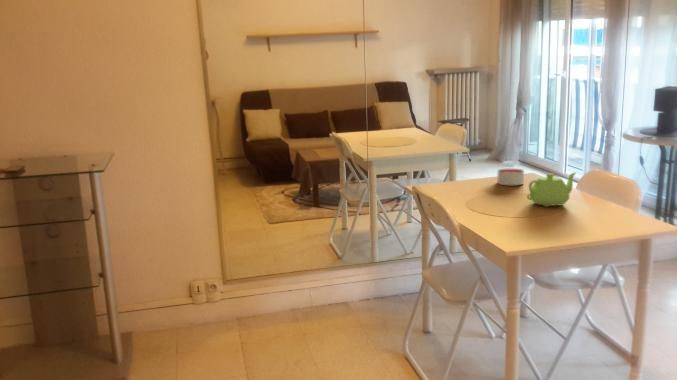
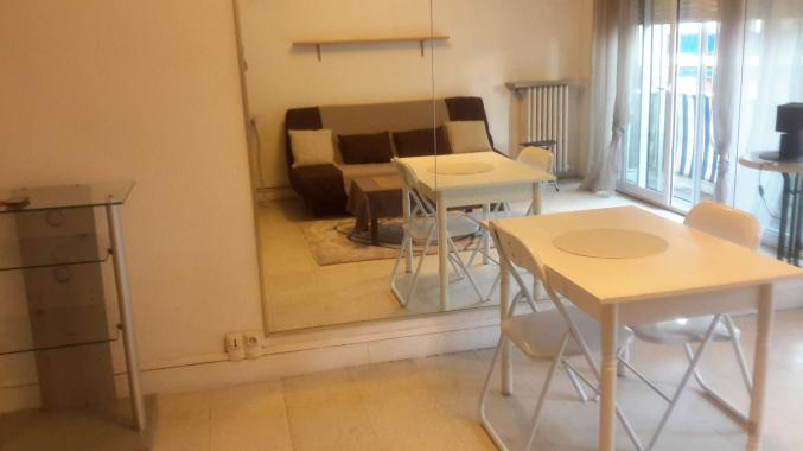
- teapot (551, 188)
- candle (510, 176)
